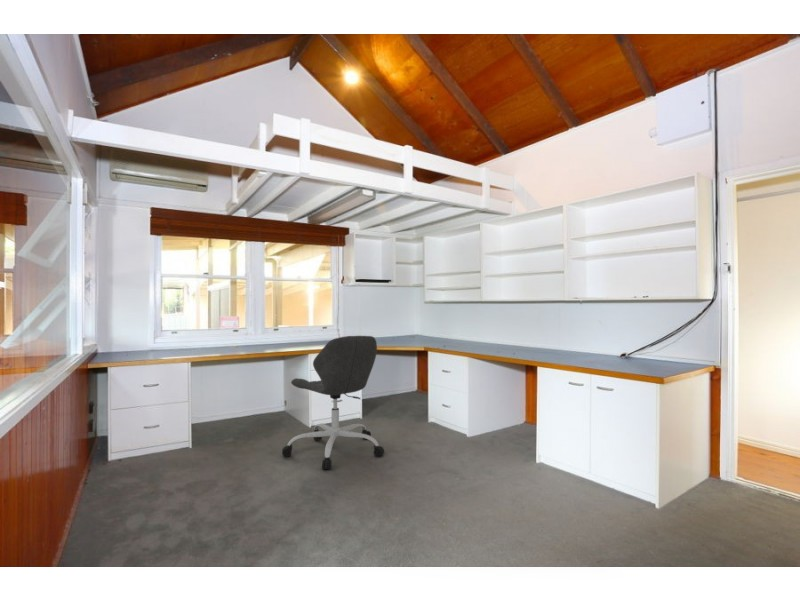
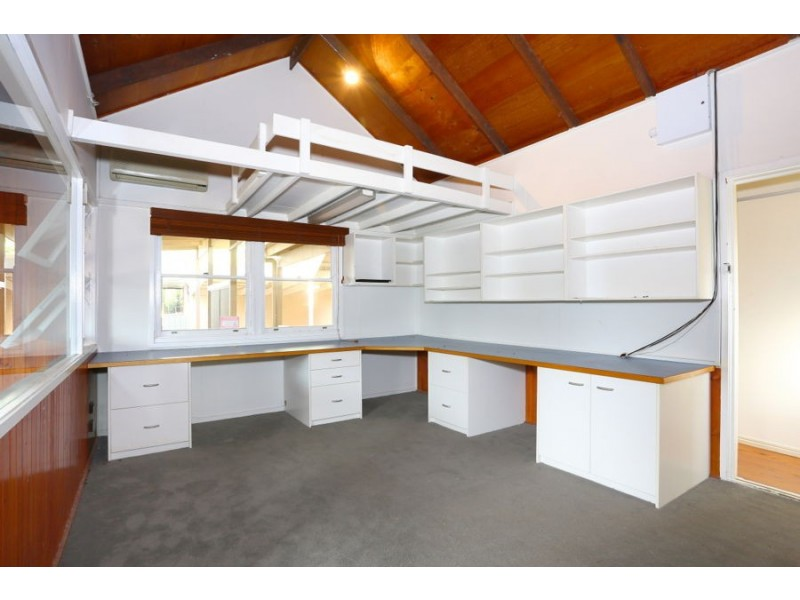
- office chair (336, 392)
